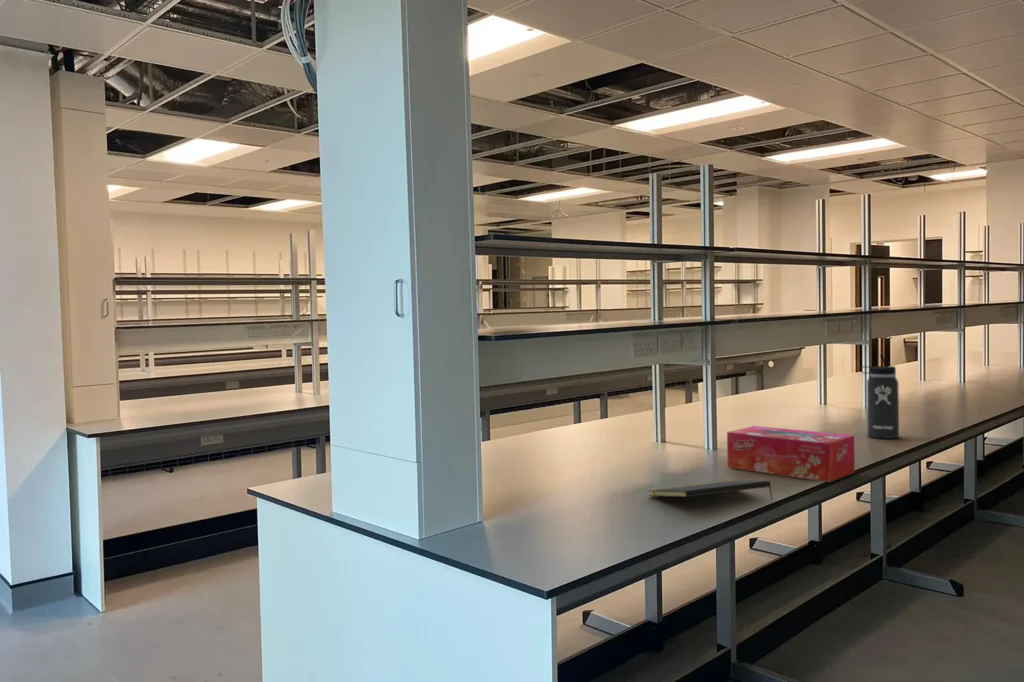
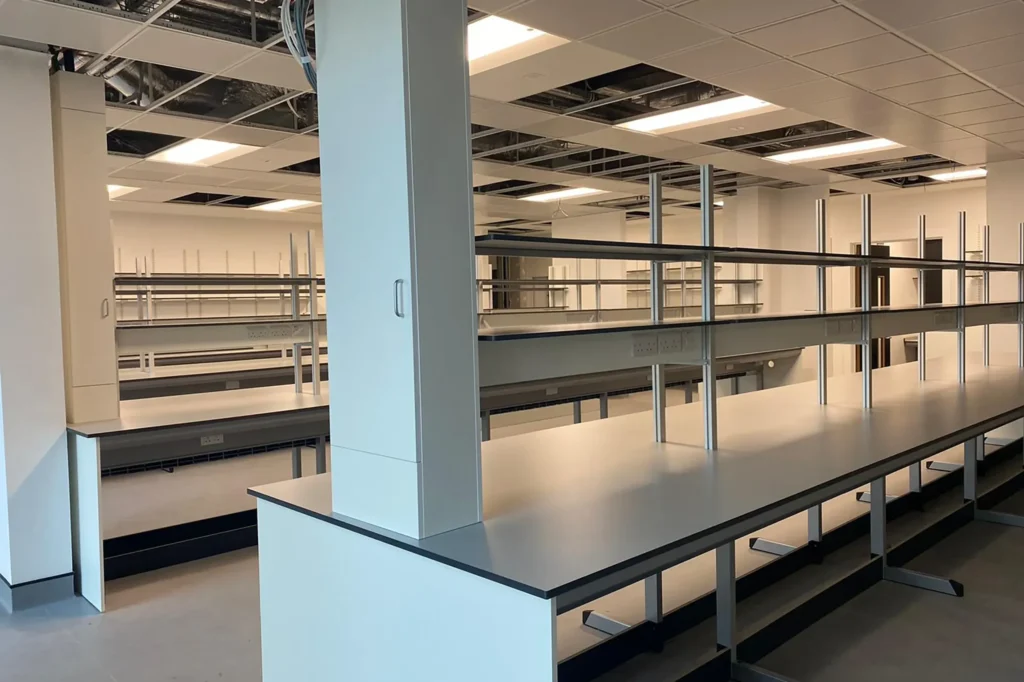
- tissue box (789, 451)
- thermos bottle (879, 395)
- notepad (708, 488)
